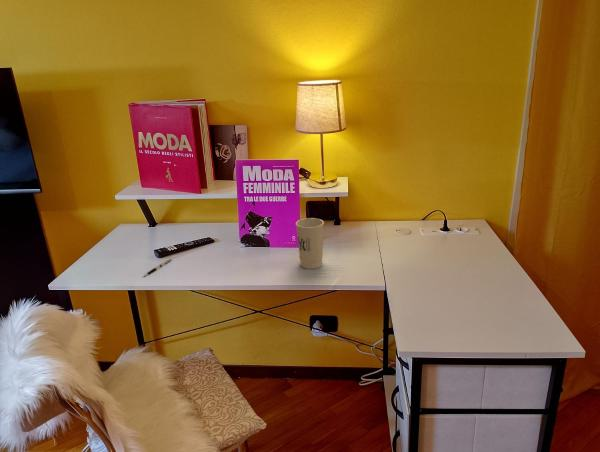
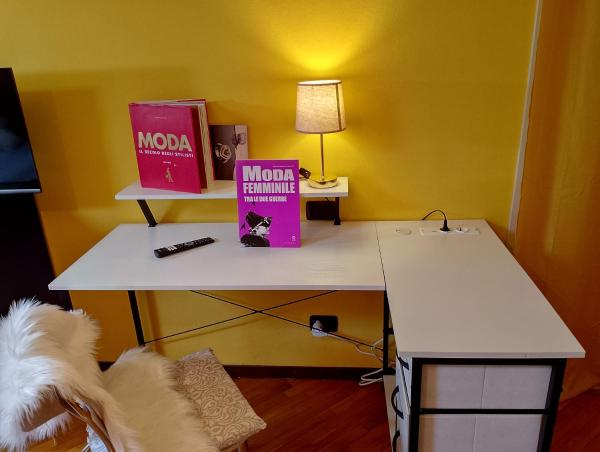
- pen (158, 267)
- cup (310, 243)
